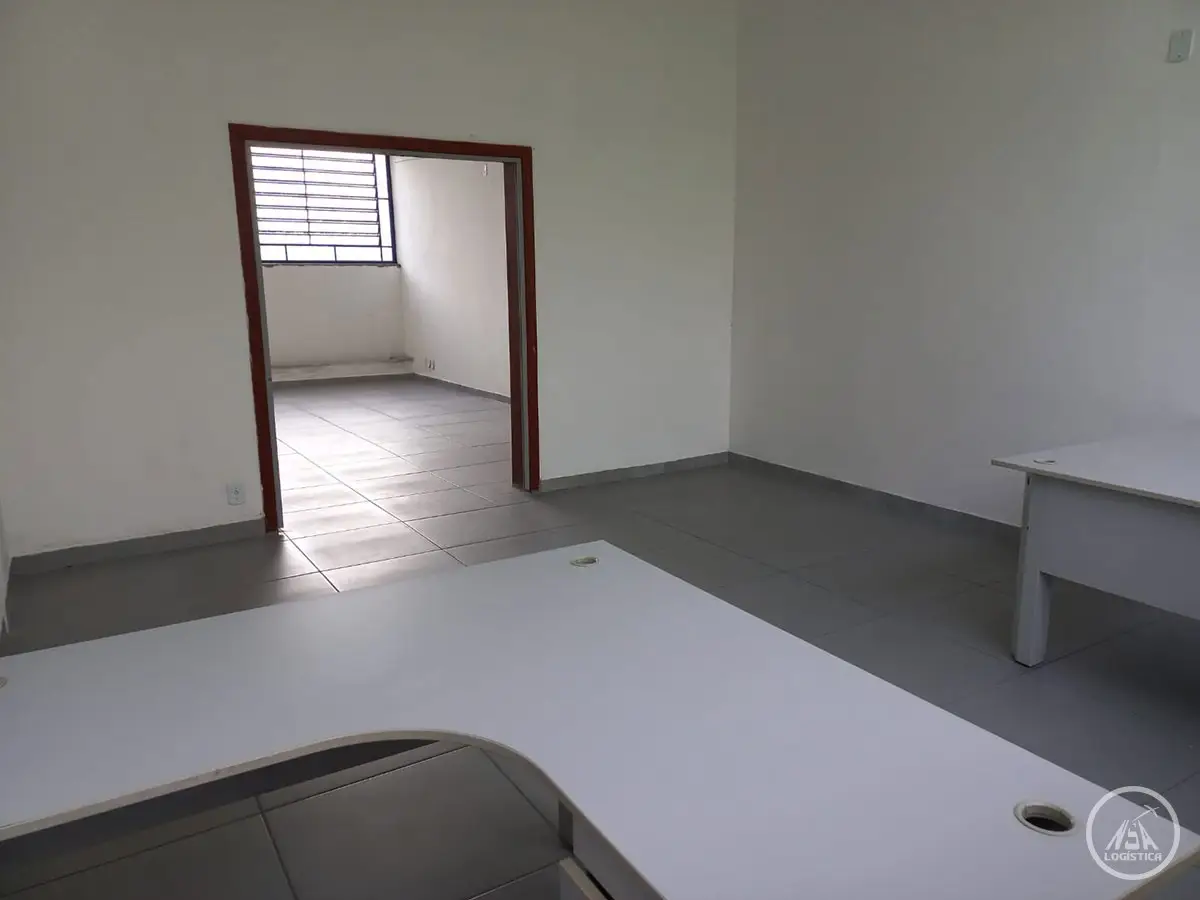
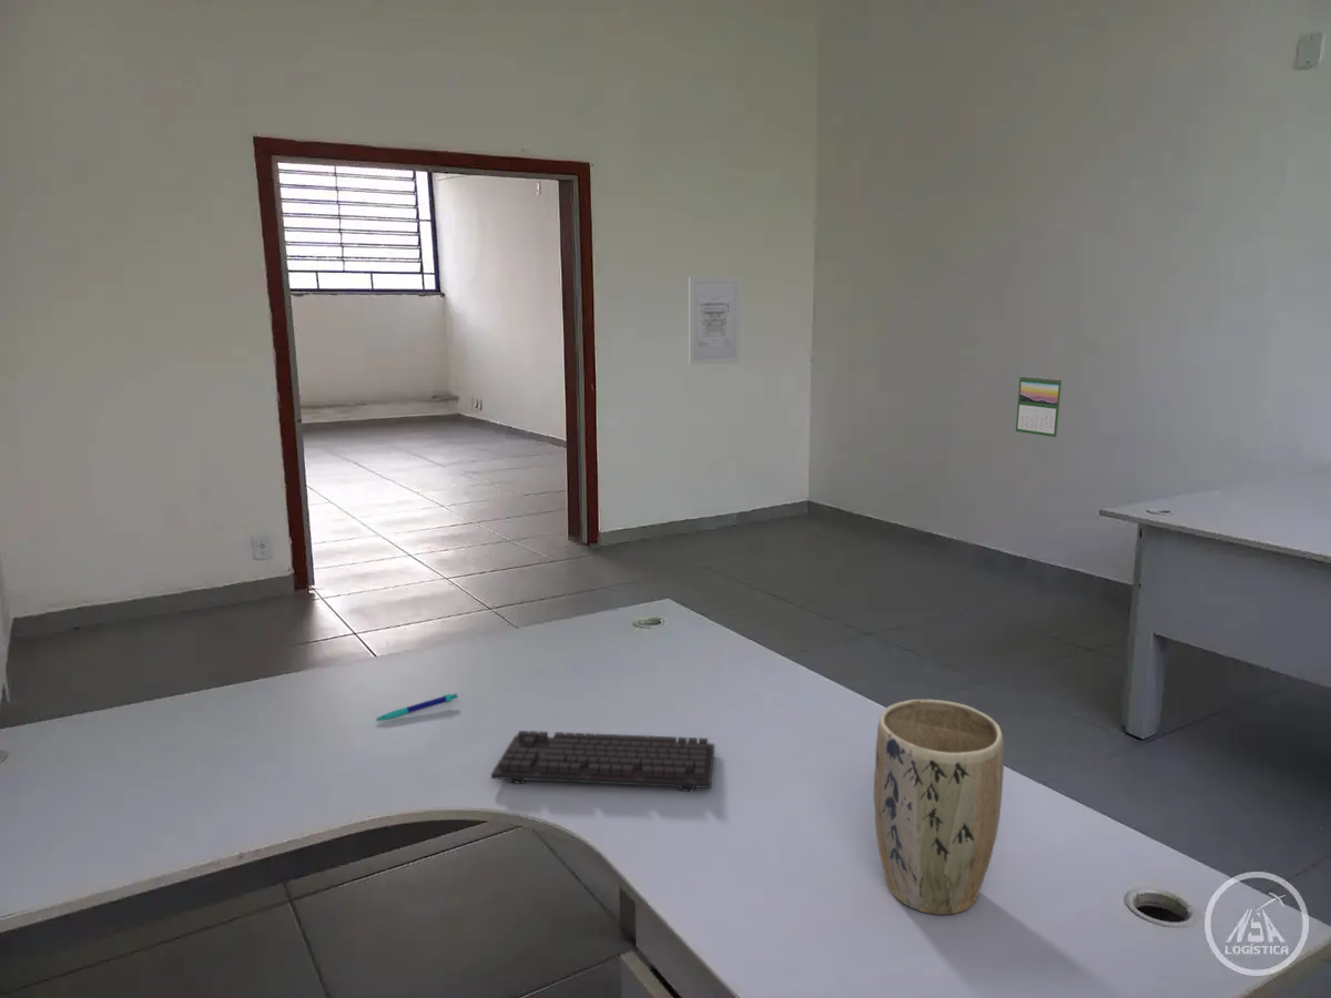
+ calendar (1038, 405)
+ pen (416, 706)
+ wall art (714, 320)
+ plant pot (935, 807)
+ keyboard (607, 757)
